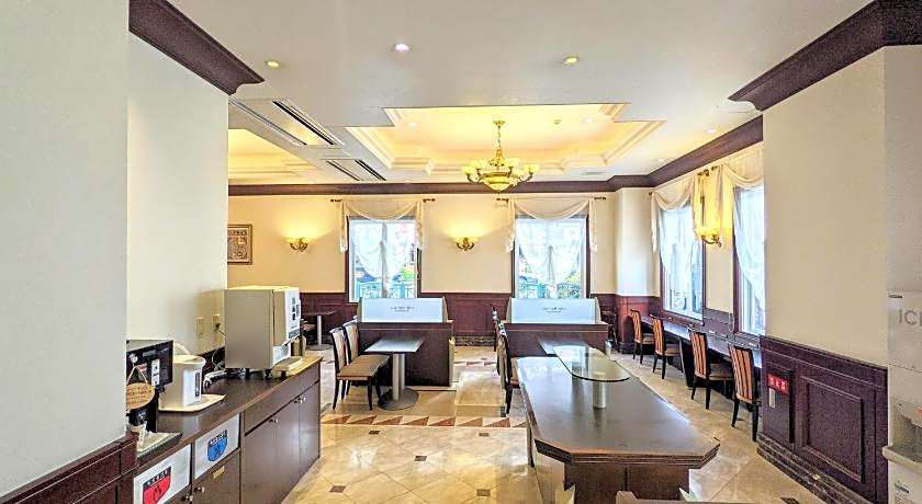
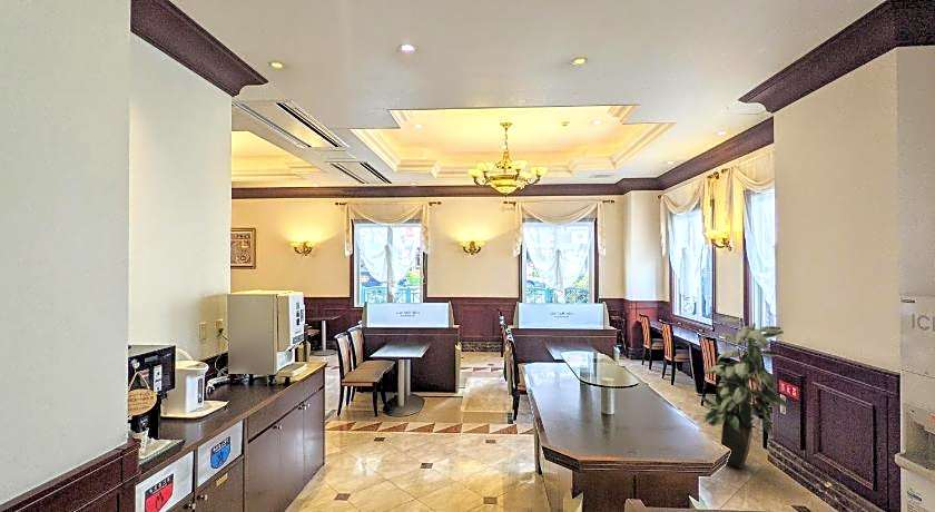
+ indoor plant (740, 391)
